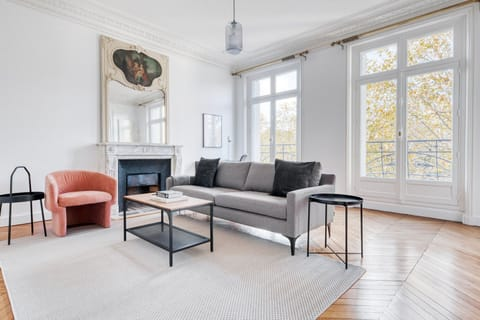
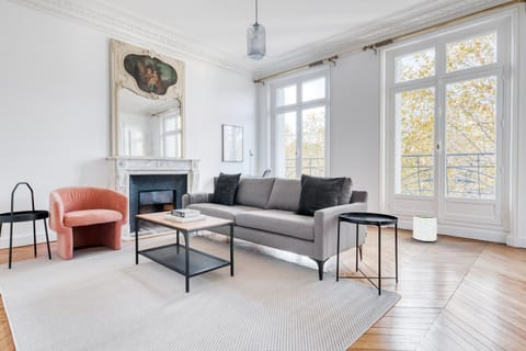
+ plant pot (424, 228)
